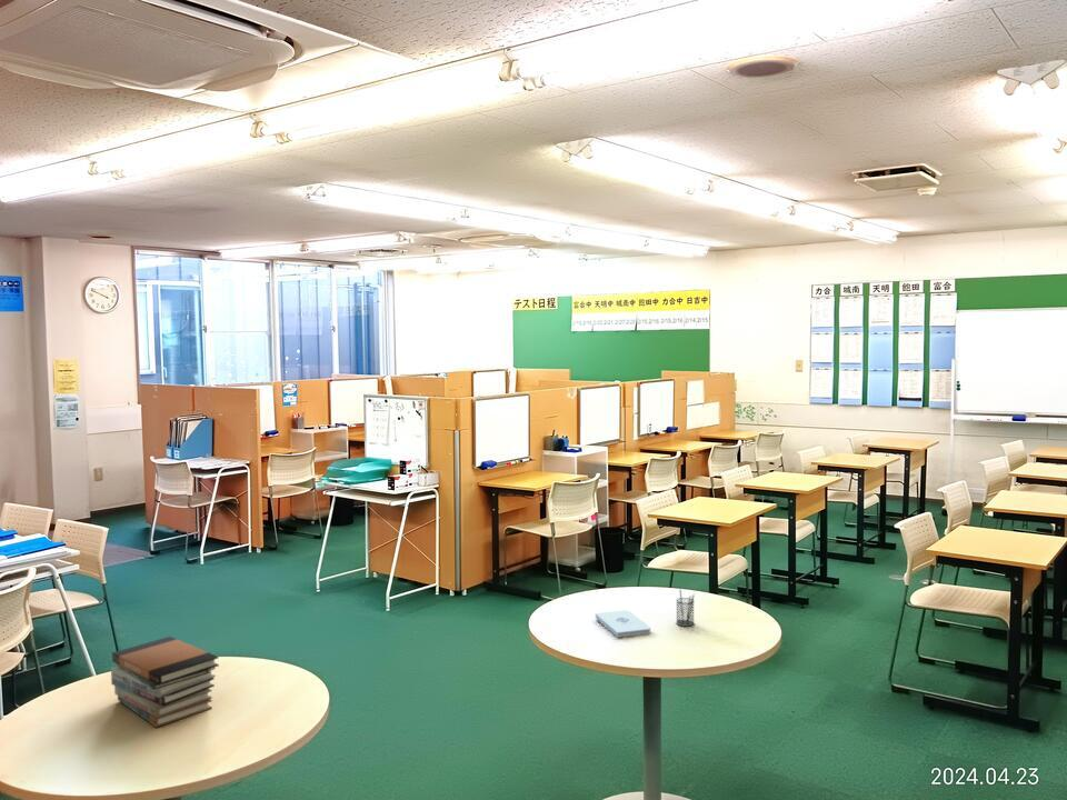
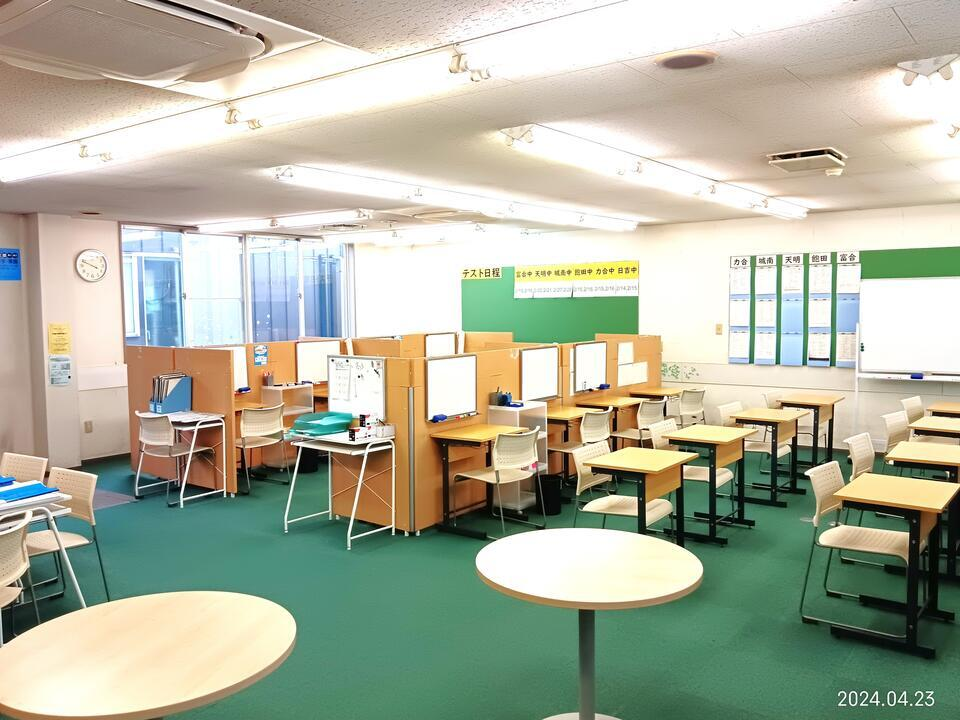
- pencil holder (685, 606)
- book stack (163, 679)
- notepad (622, 622)
